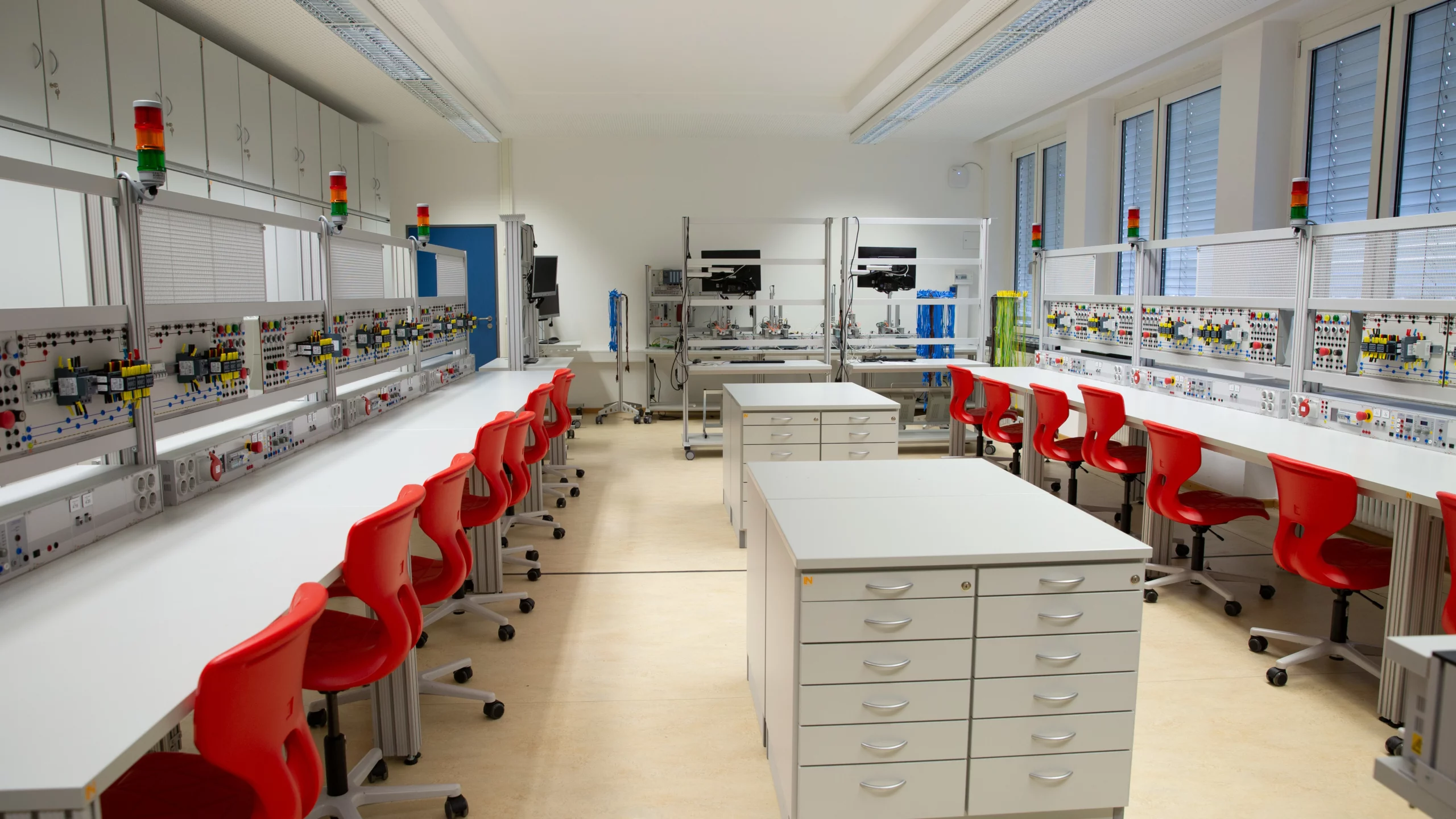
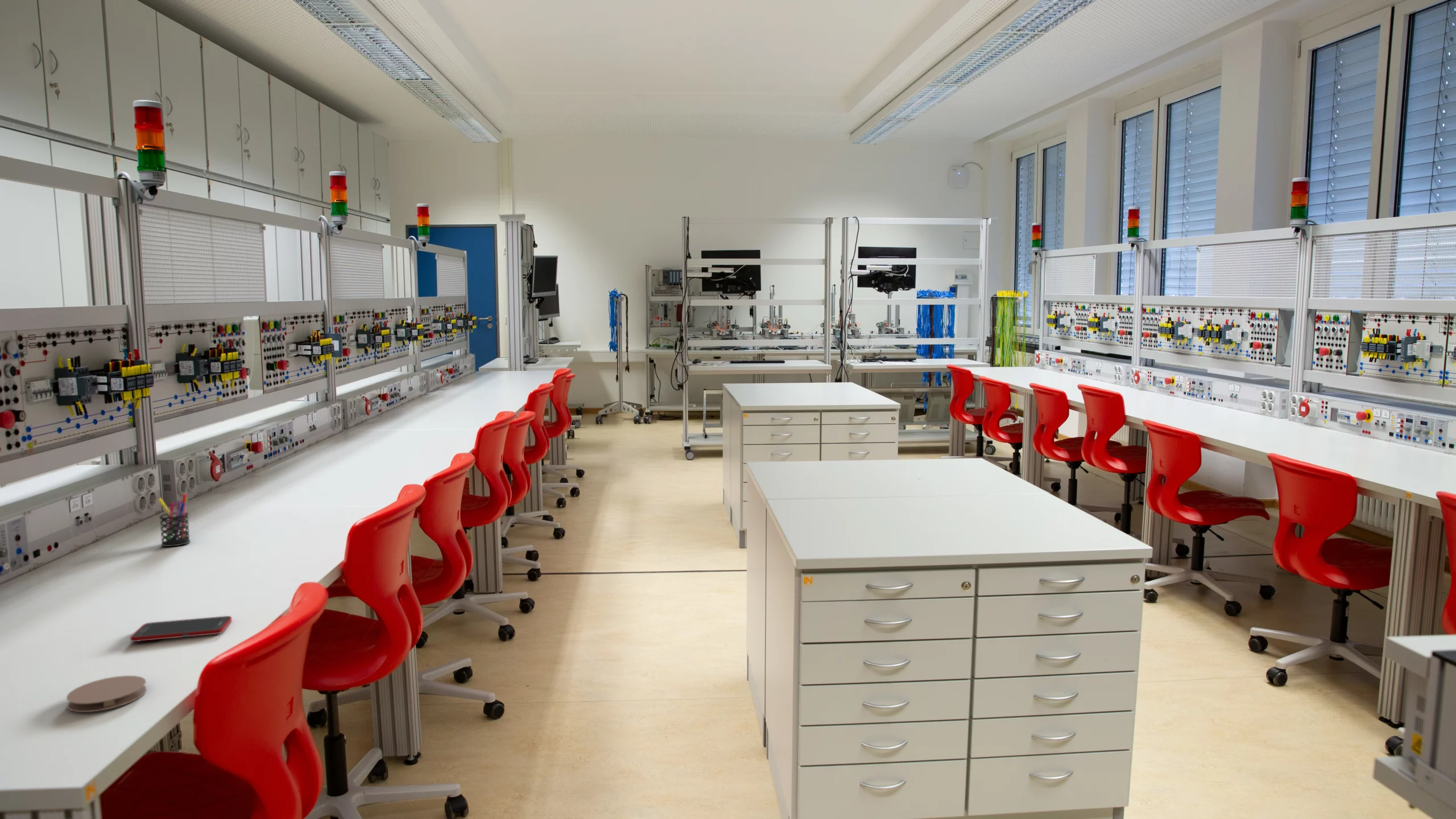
+ cell phone (183, 628)
+ coaster (107, 693)
+ pen holder (177, 518)
